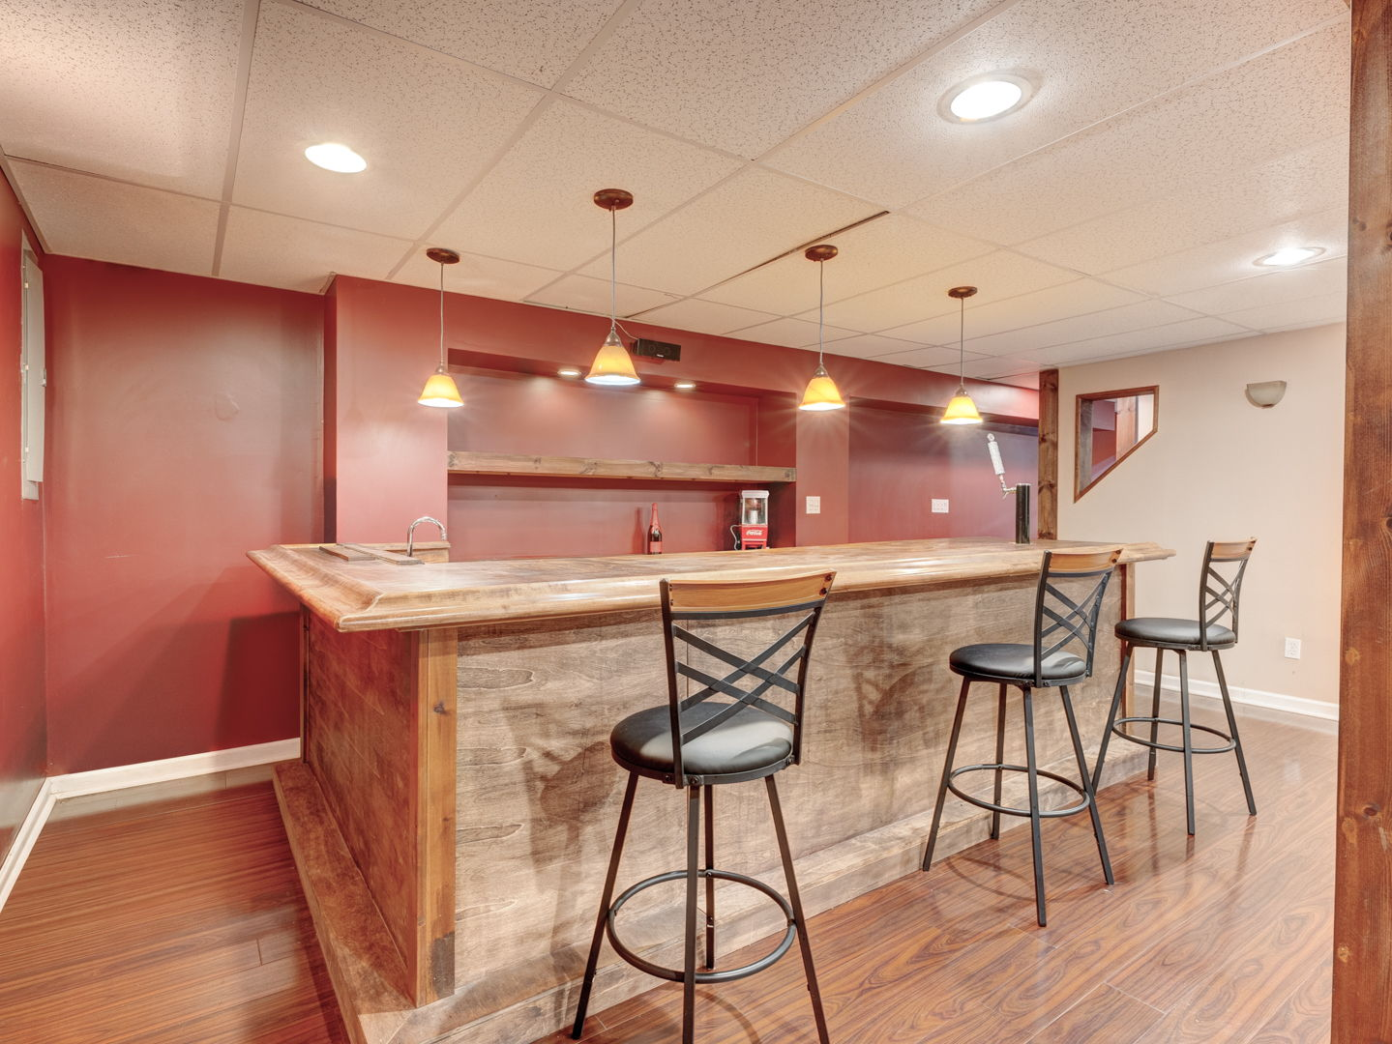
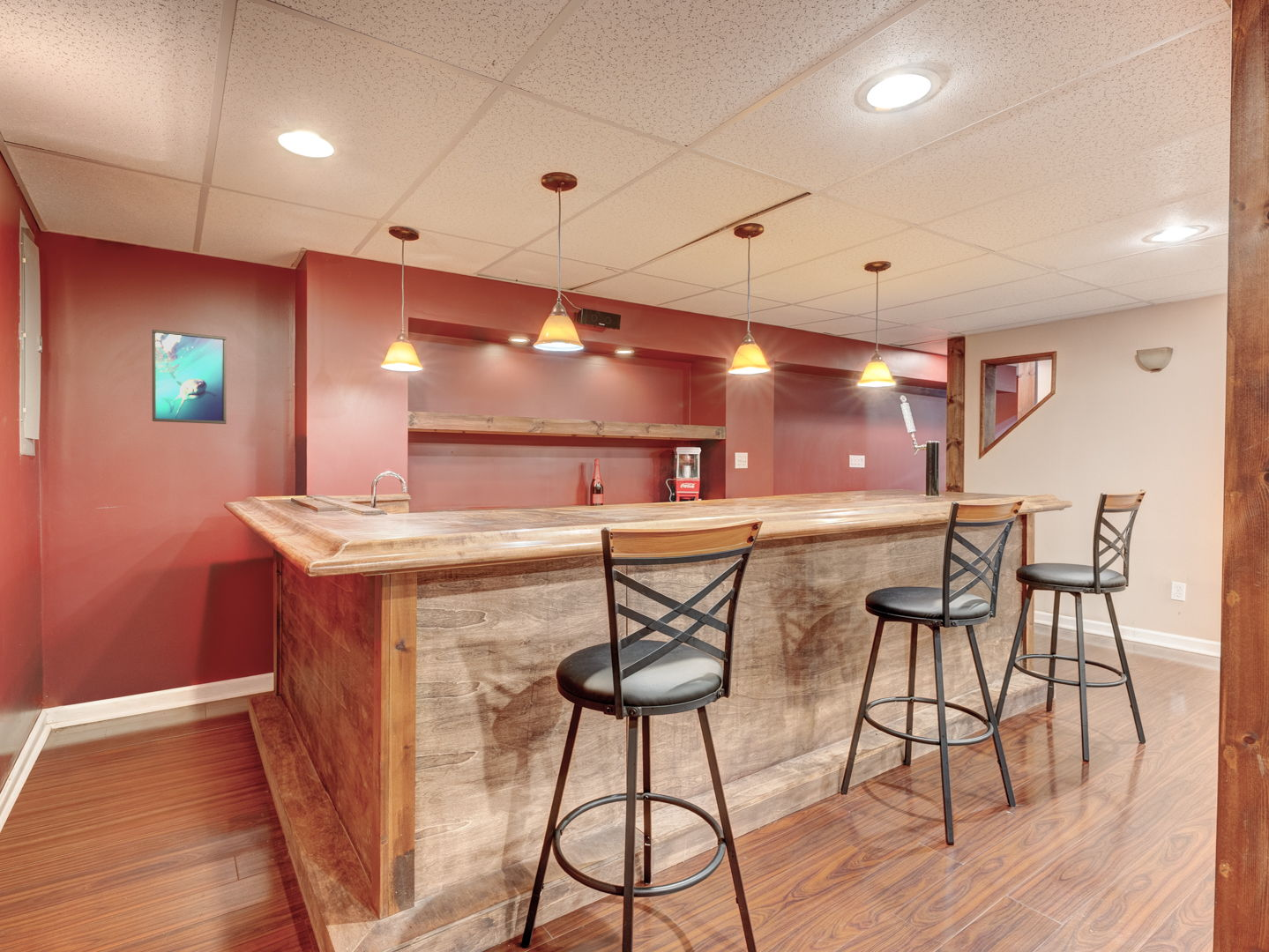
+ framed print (190, 378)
